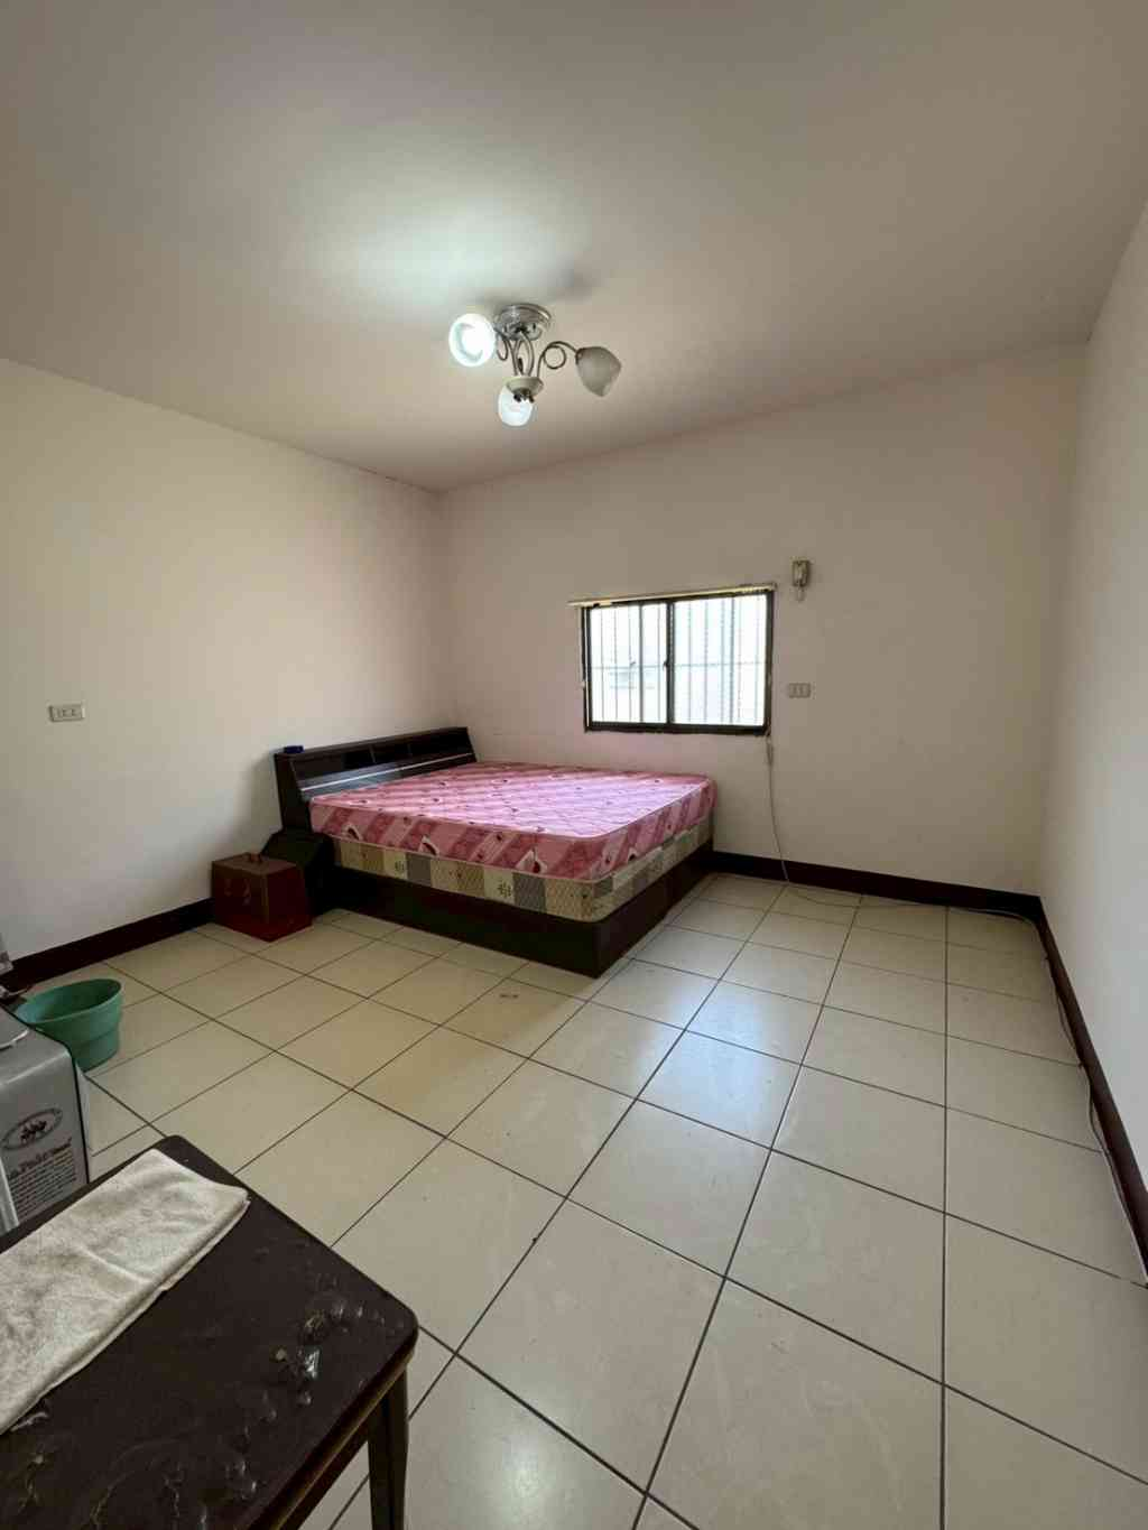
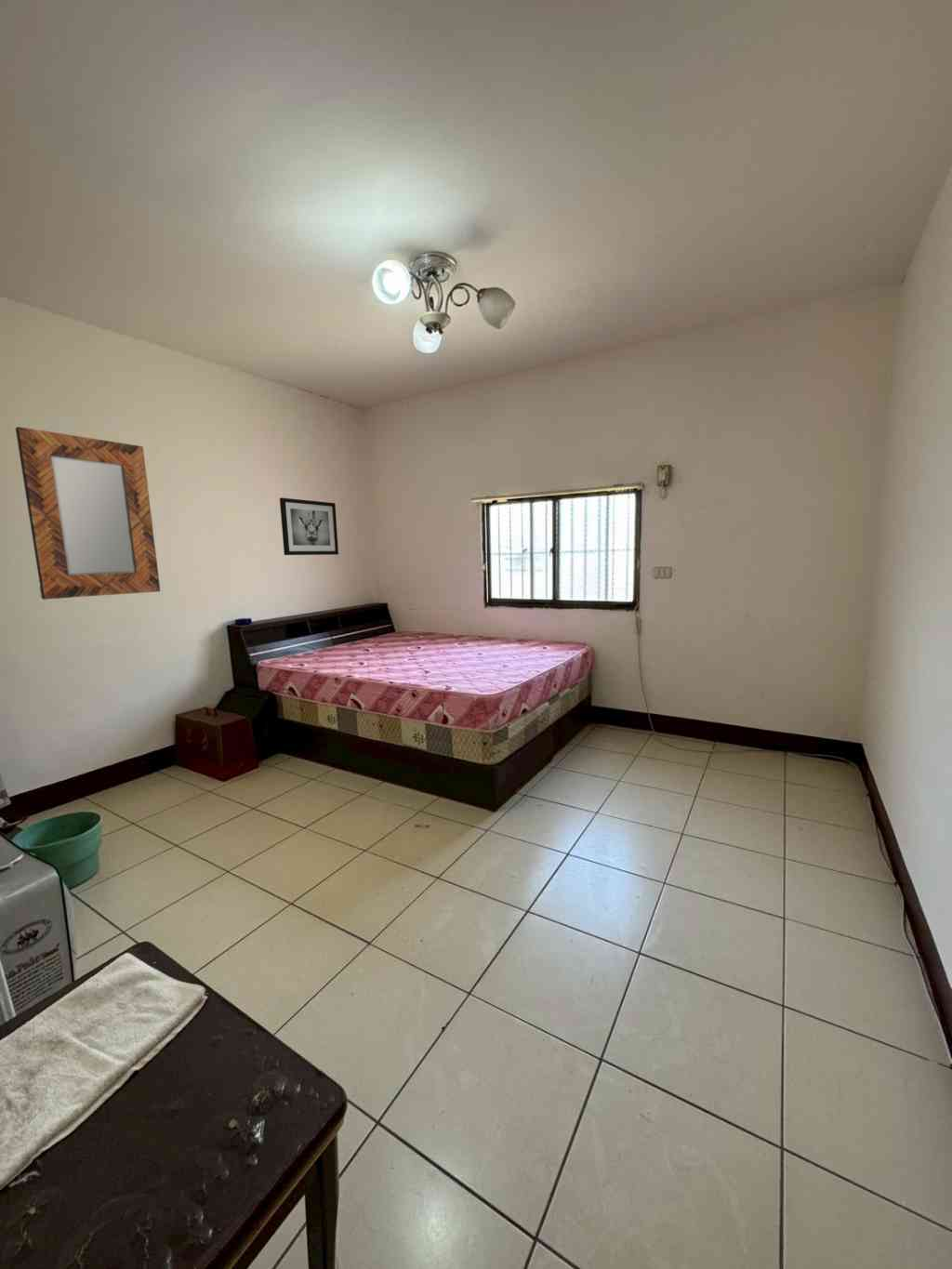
+ home mirror (95, 518)
+ wall art (311, 527)
